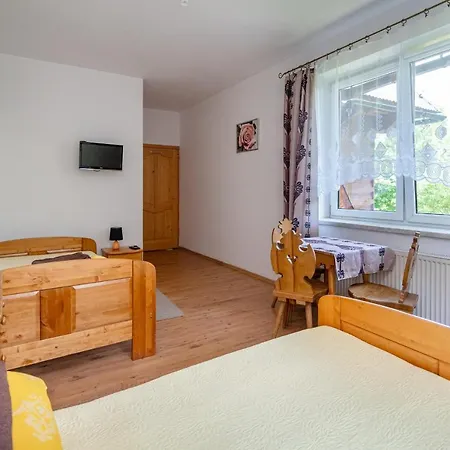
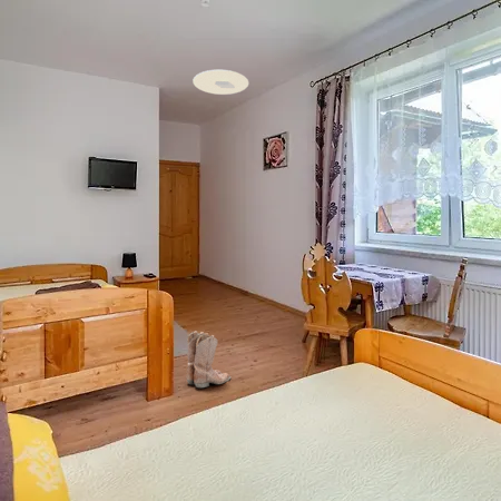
+ ceiling light (220, 80)
+ boots (208, 355)
